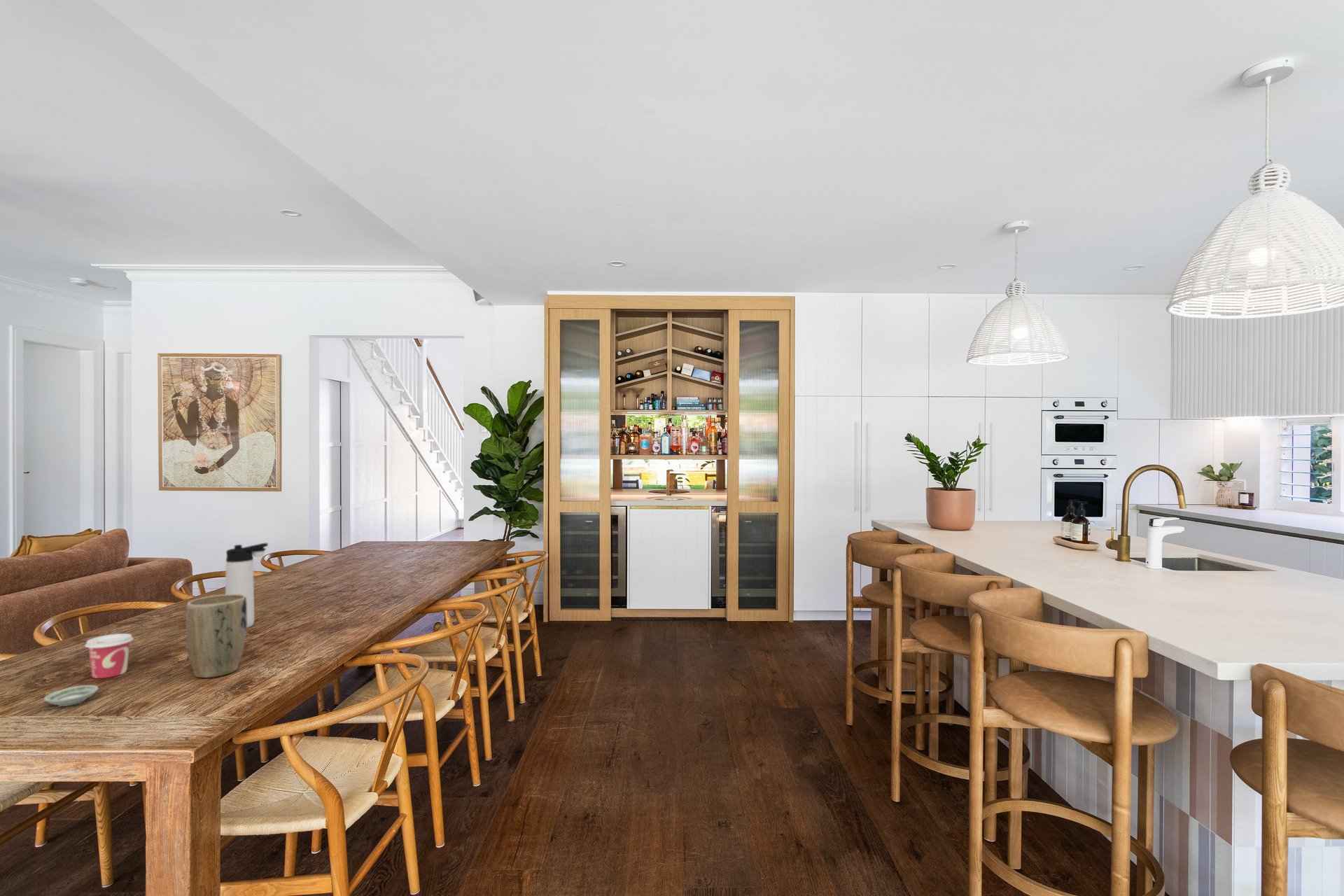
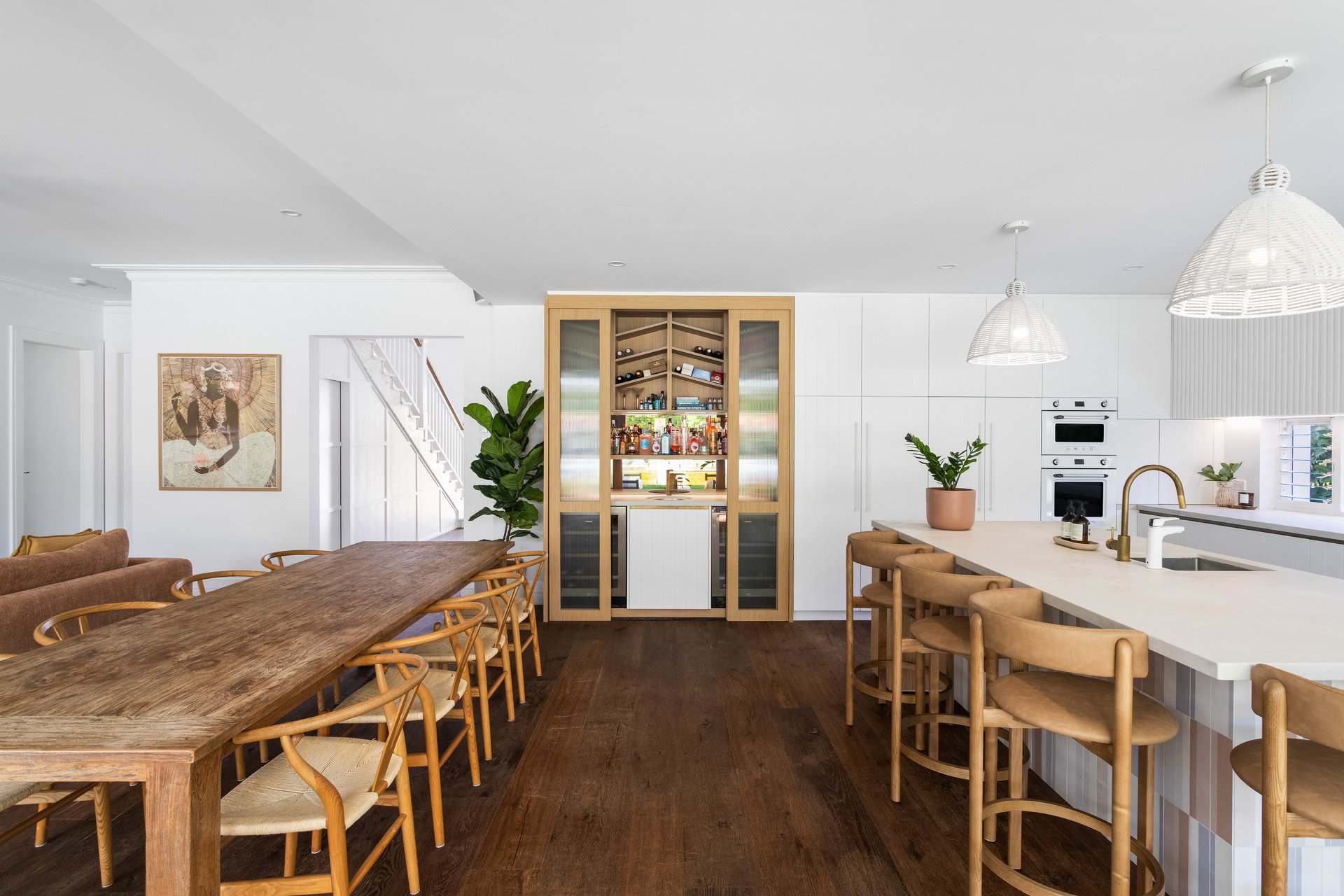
- plant pot (217, 636)
- cup (109, 656)
- saucer (71, 696)
- thermos bottle (246, 585)
